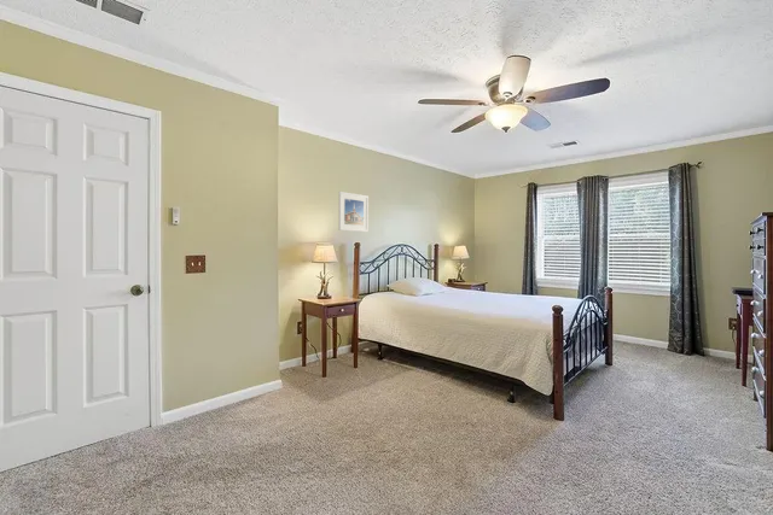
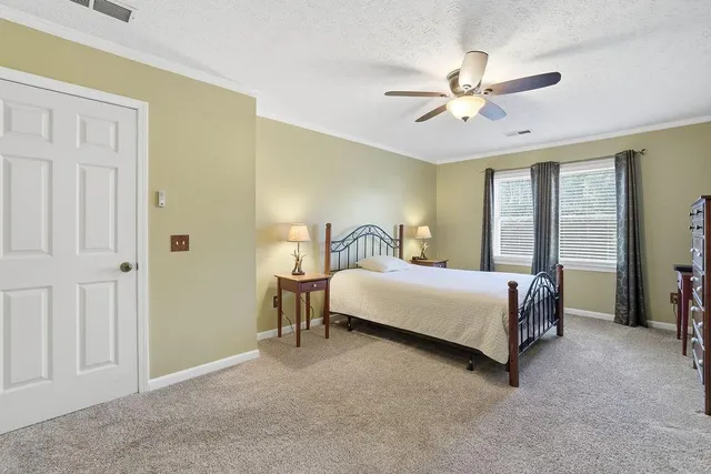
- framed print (354, 212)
